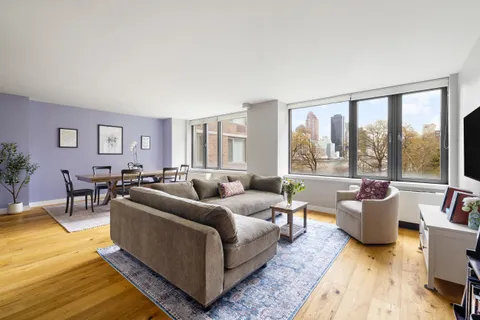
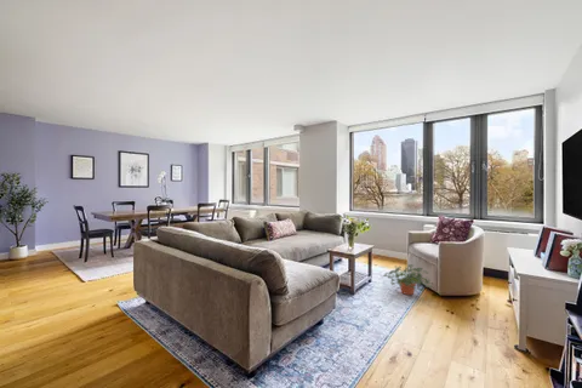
+ potted plant (410, 281)
